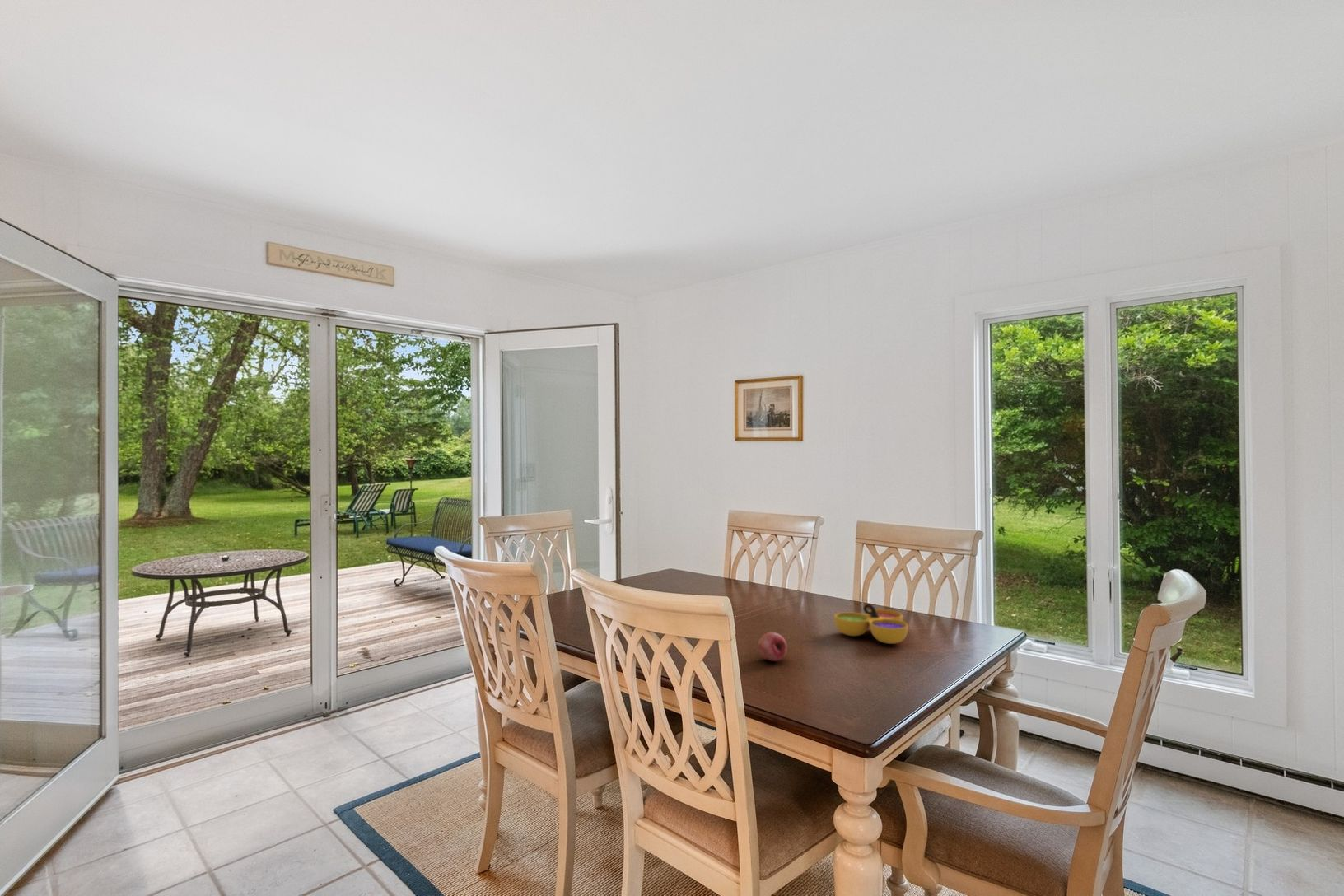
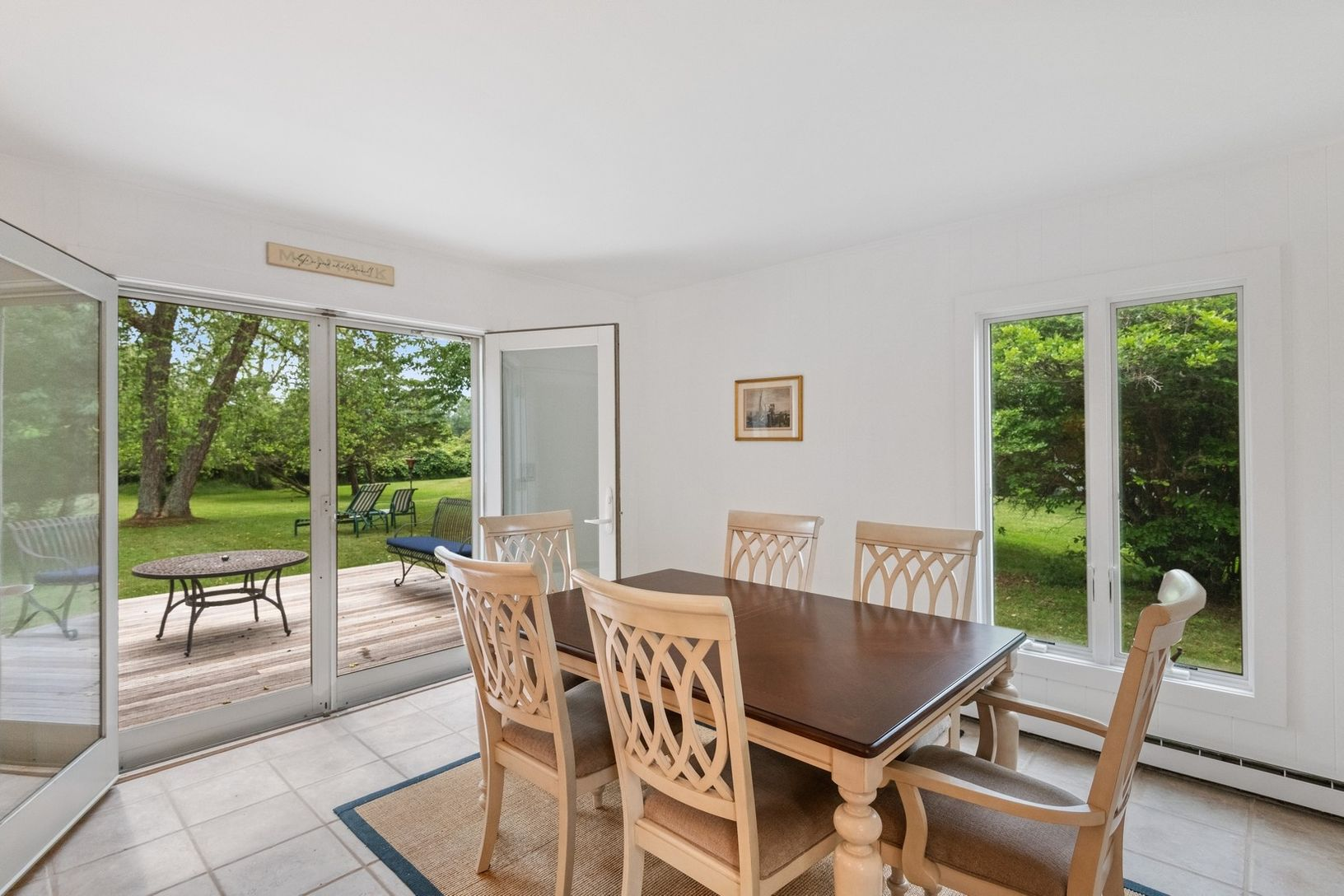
- fruit (772, 646)
- decorative bowl (877, 619)
